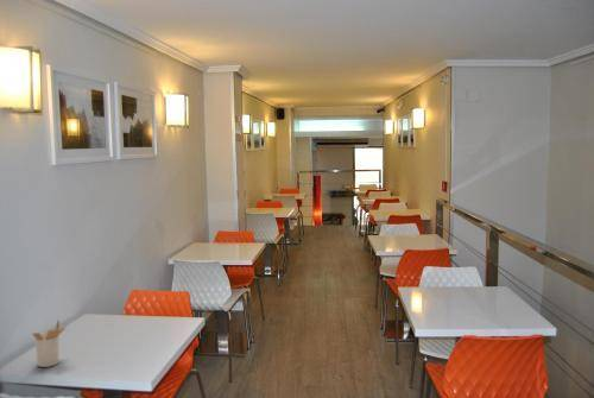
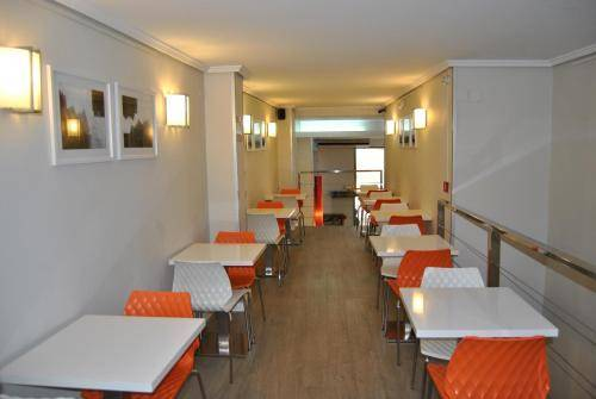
- utensil holder (50, 343)
